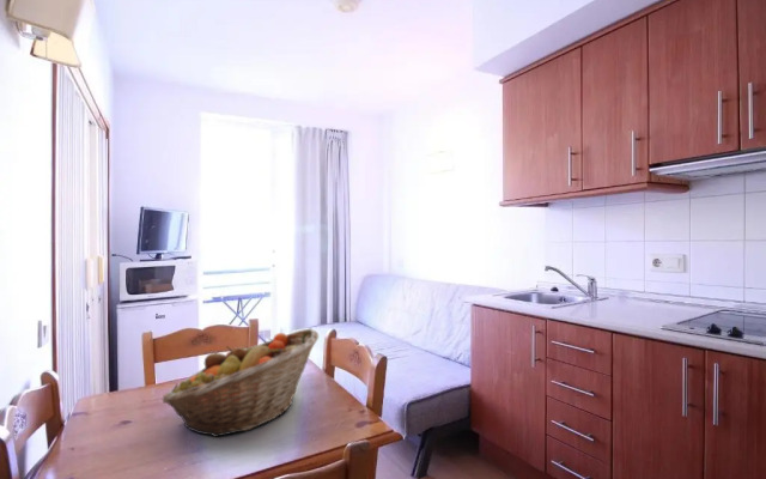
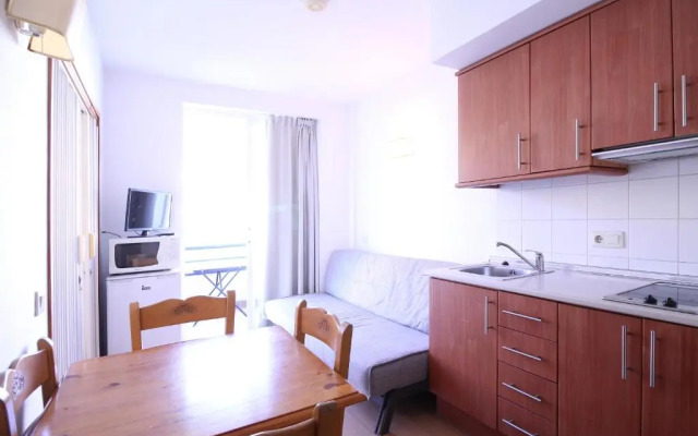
- fruit basket (249, 372)
